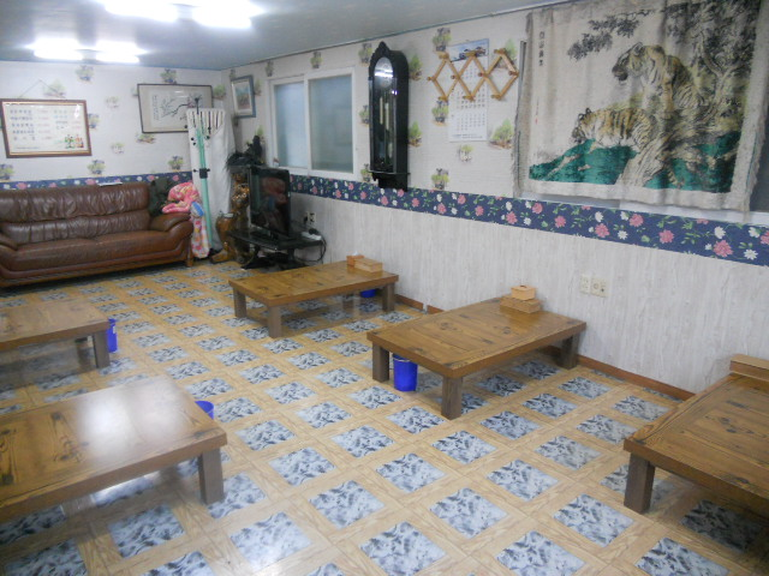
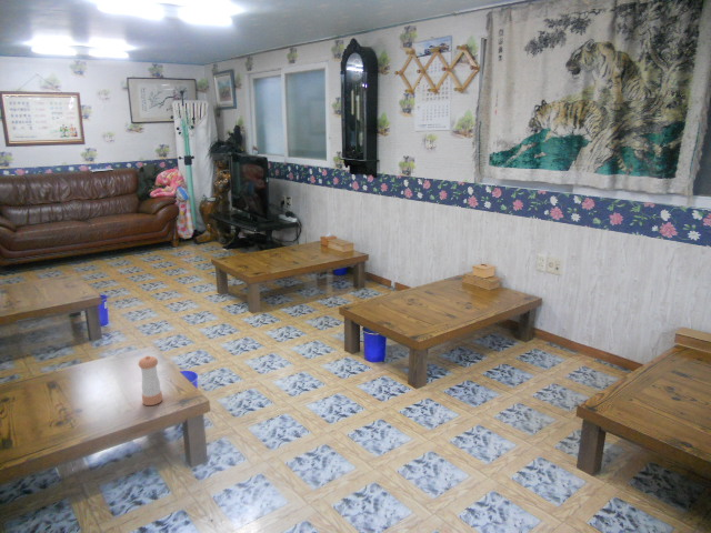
+ pepper shaker (150, 379)
